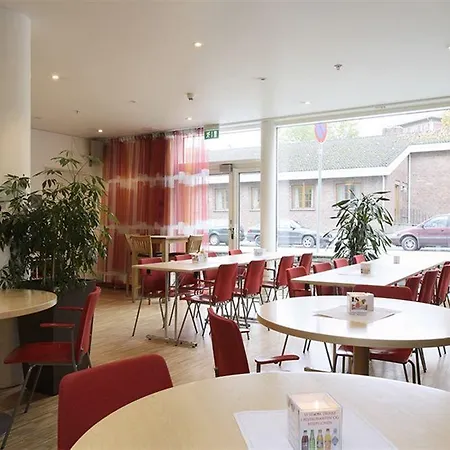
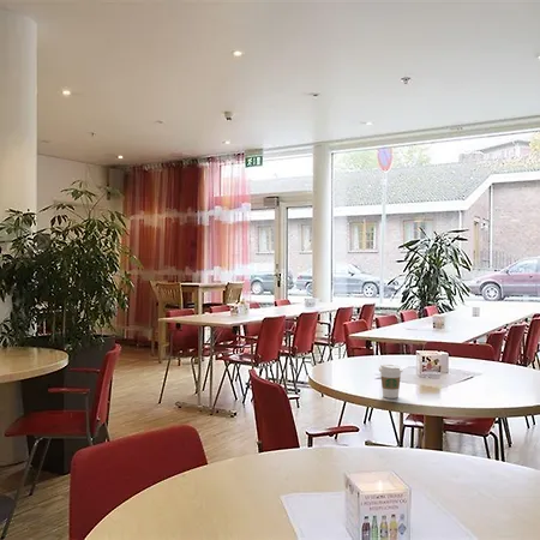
+ coffee cup (390, 380)
